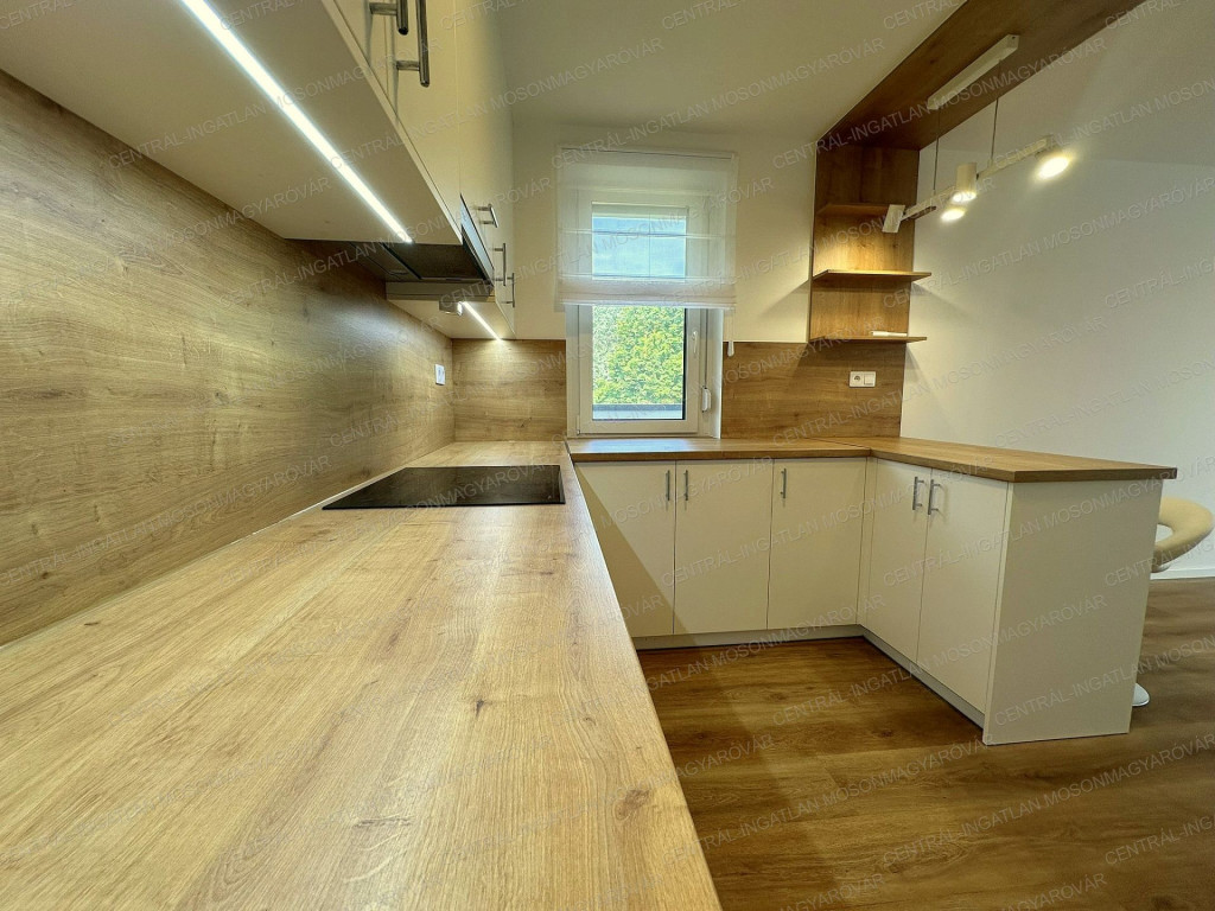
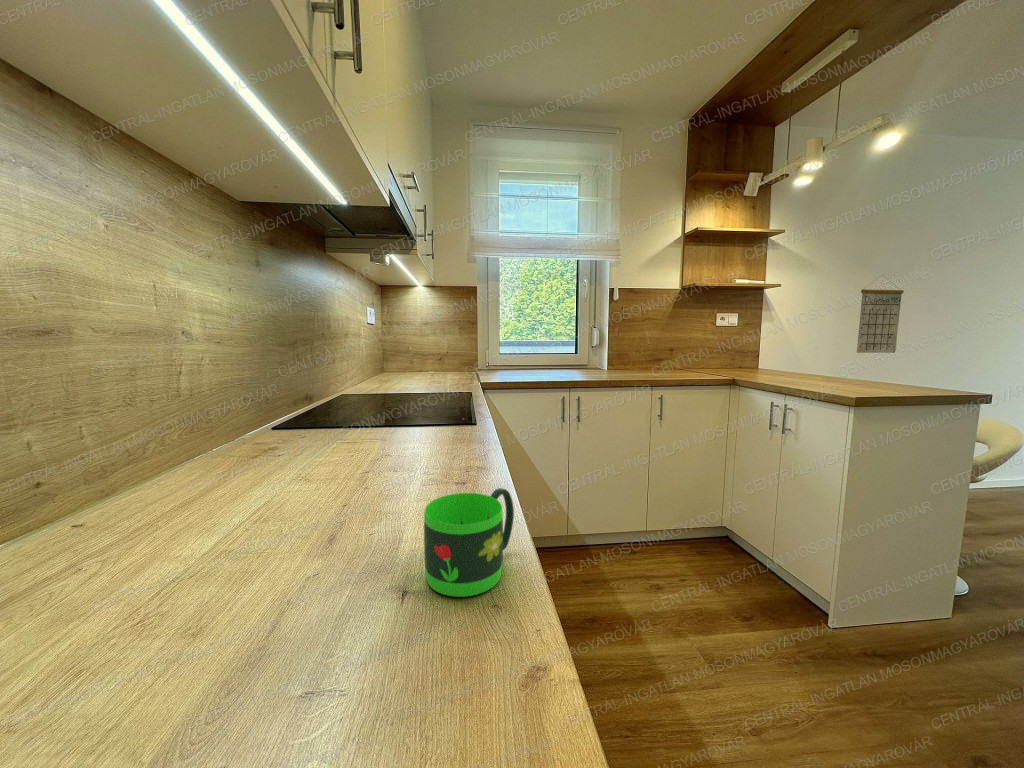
+ mug (476, 532)
+ calendar (879, 314)
